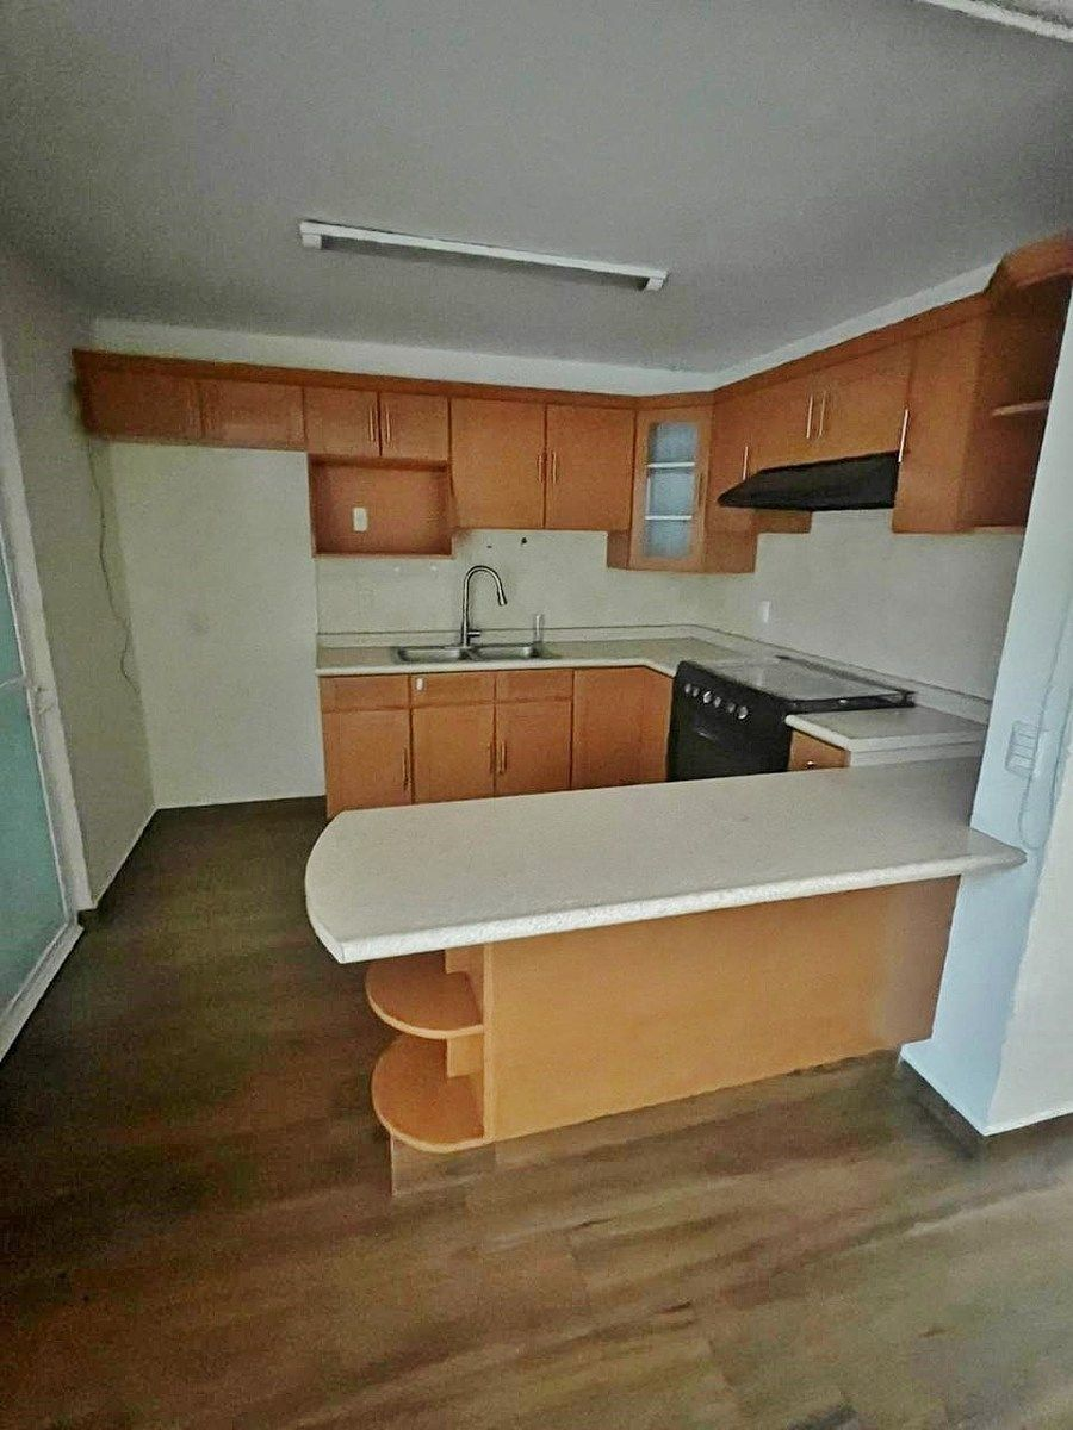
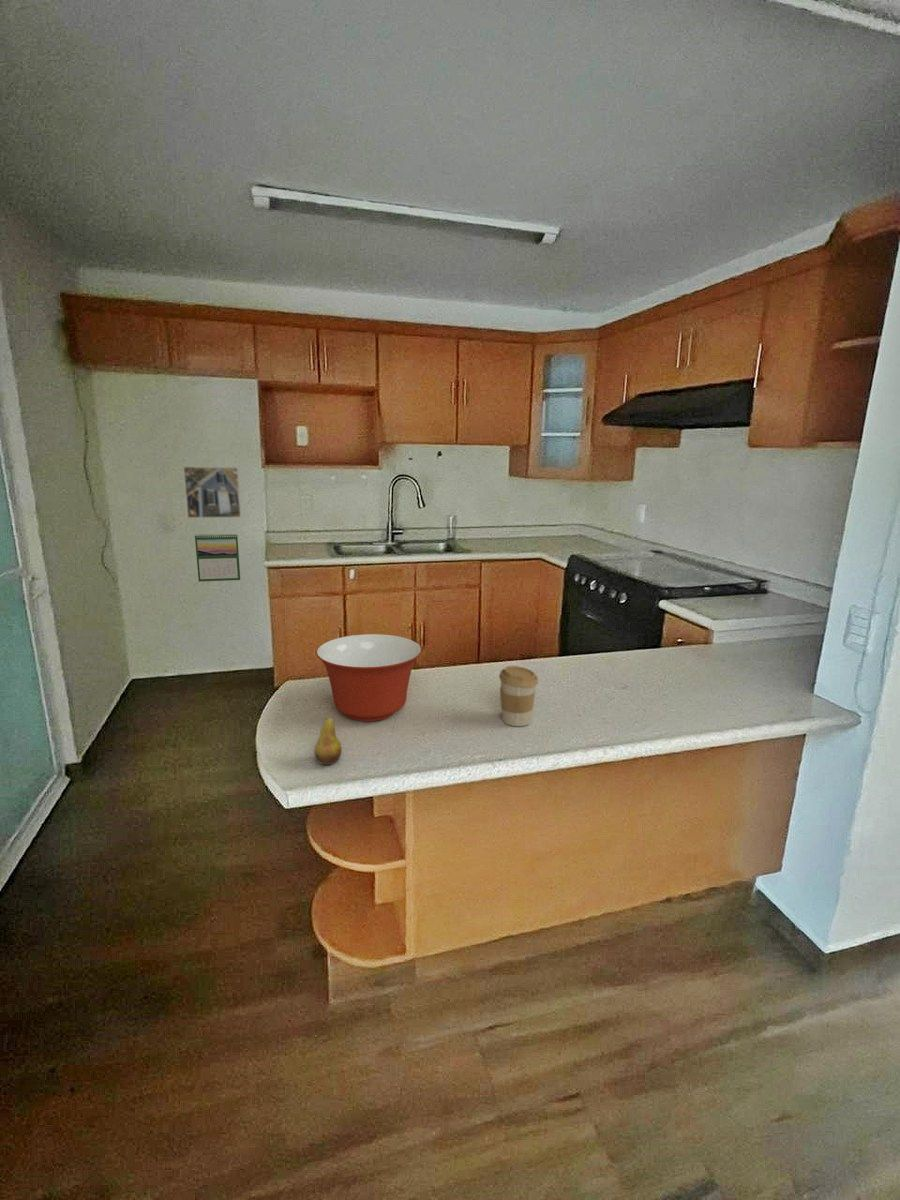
+ coffee cup (517, 694)
+ calendar (217, 557)
+ fruit (327, 735)
+ mixing bowl (370, 680)
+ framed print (212, 492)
